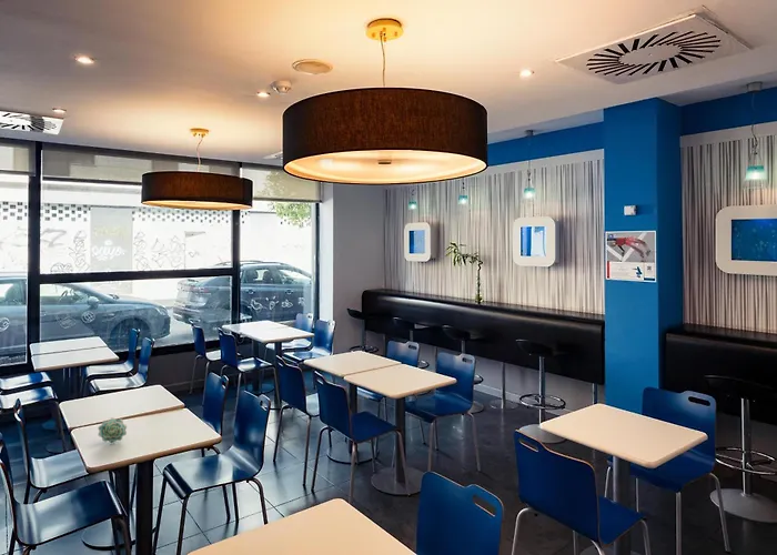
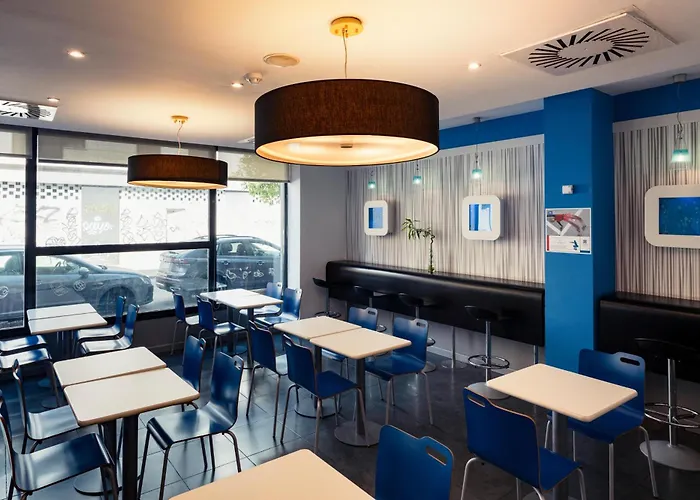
- succulent plant (112, 430)
